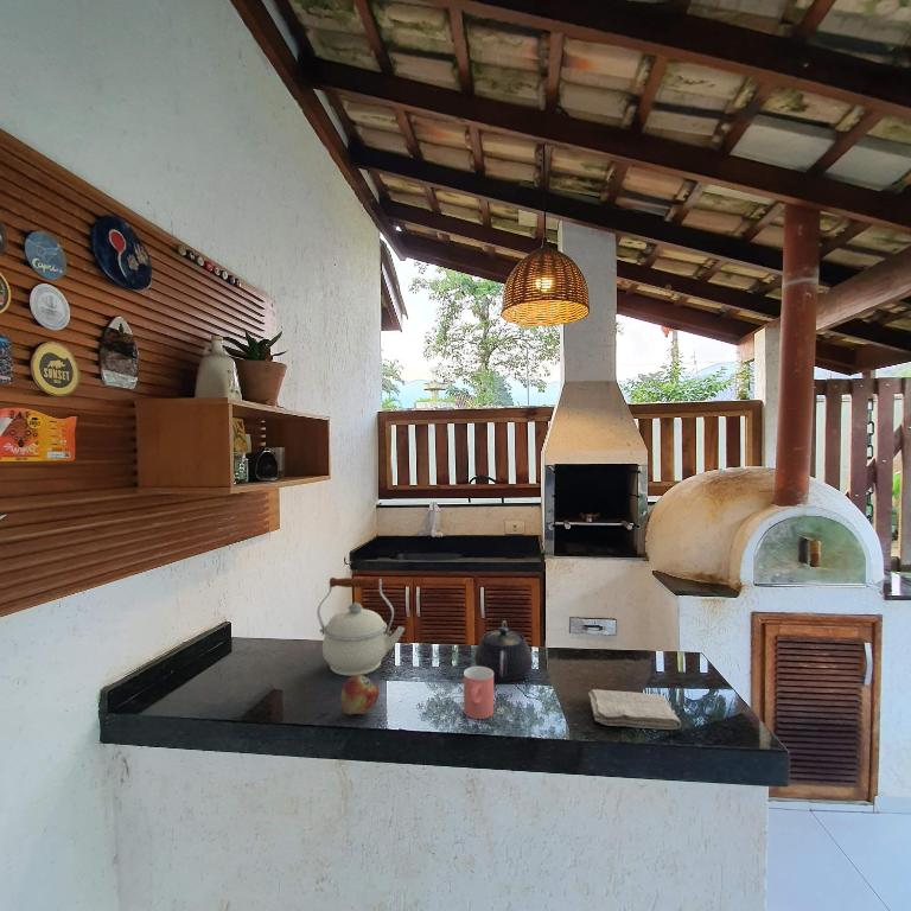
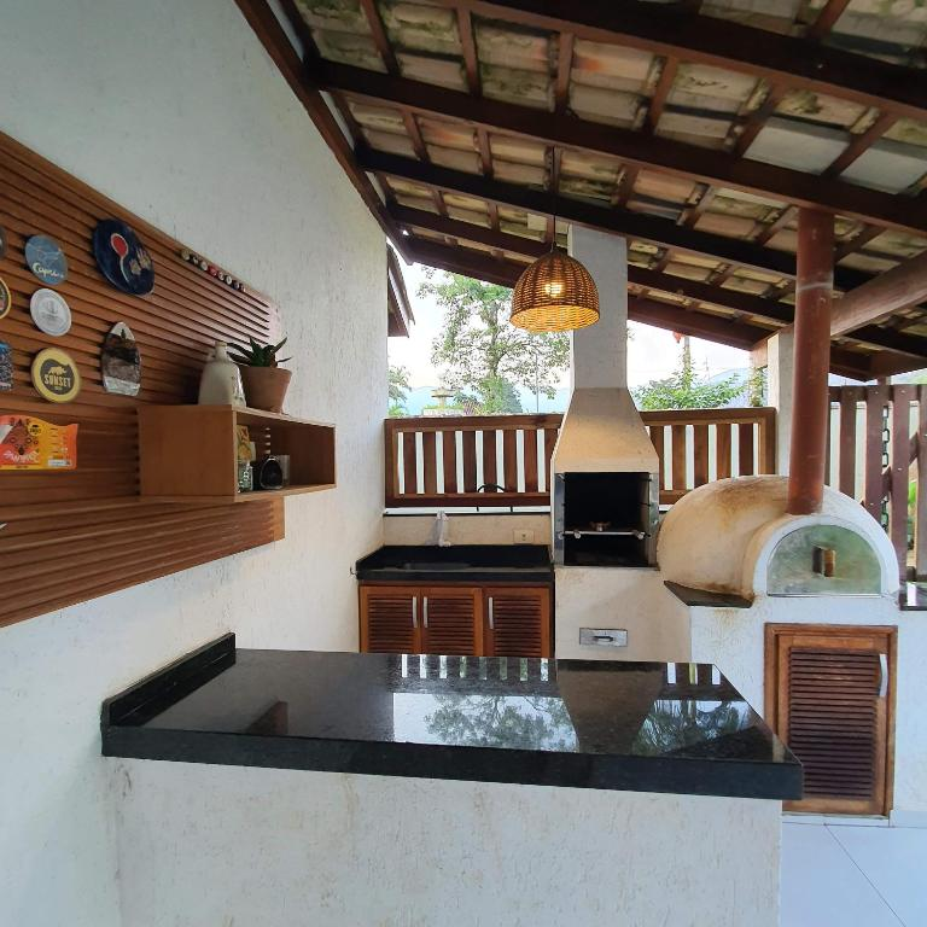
- kettle (361, 622)
- teapot (503, 649)
- washcloth (631, 707)
- fruit (359, 694)
- cup (477, 695)
